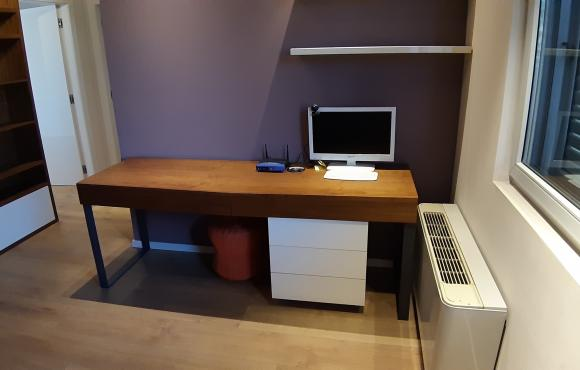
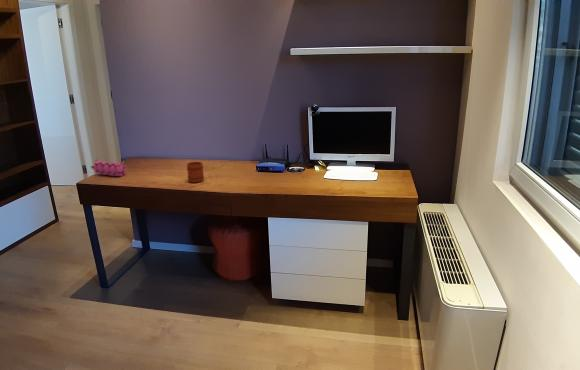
+ pencil case (109, 167)
+ mug (196, 171)
